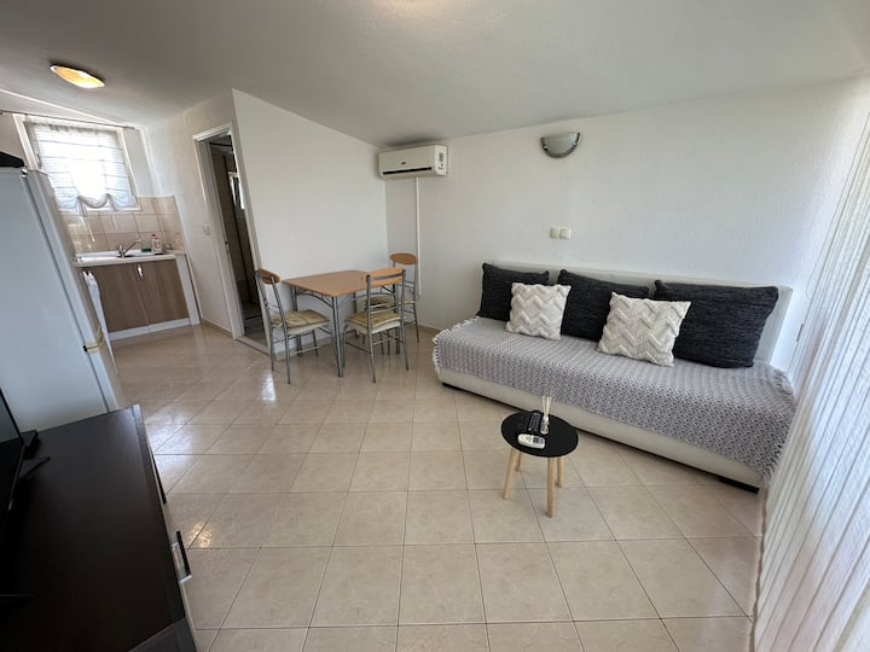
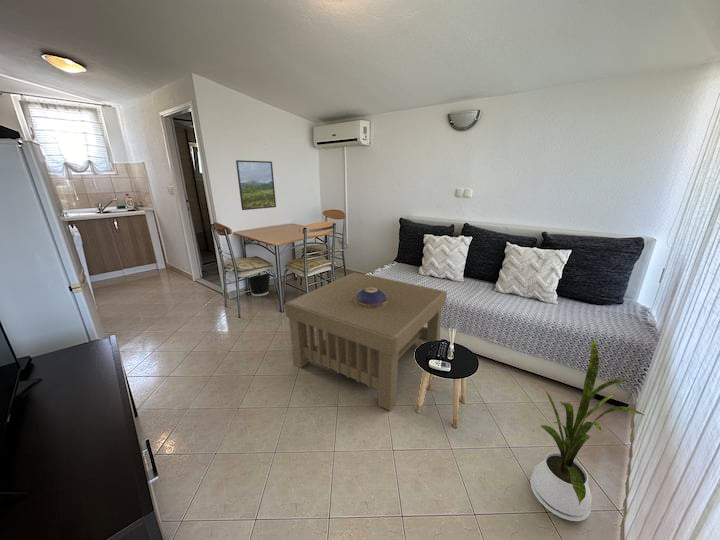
+ house plant (576, 433)
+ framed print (257, 185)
+ decorative bowl (371, 295)
+ wastebasket (259, 281)
+ coffee table (369, 327)
